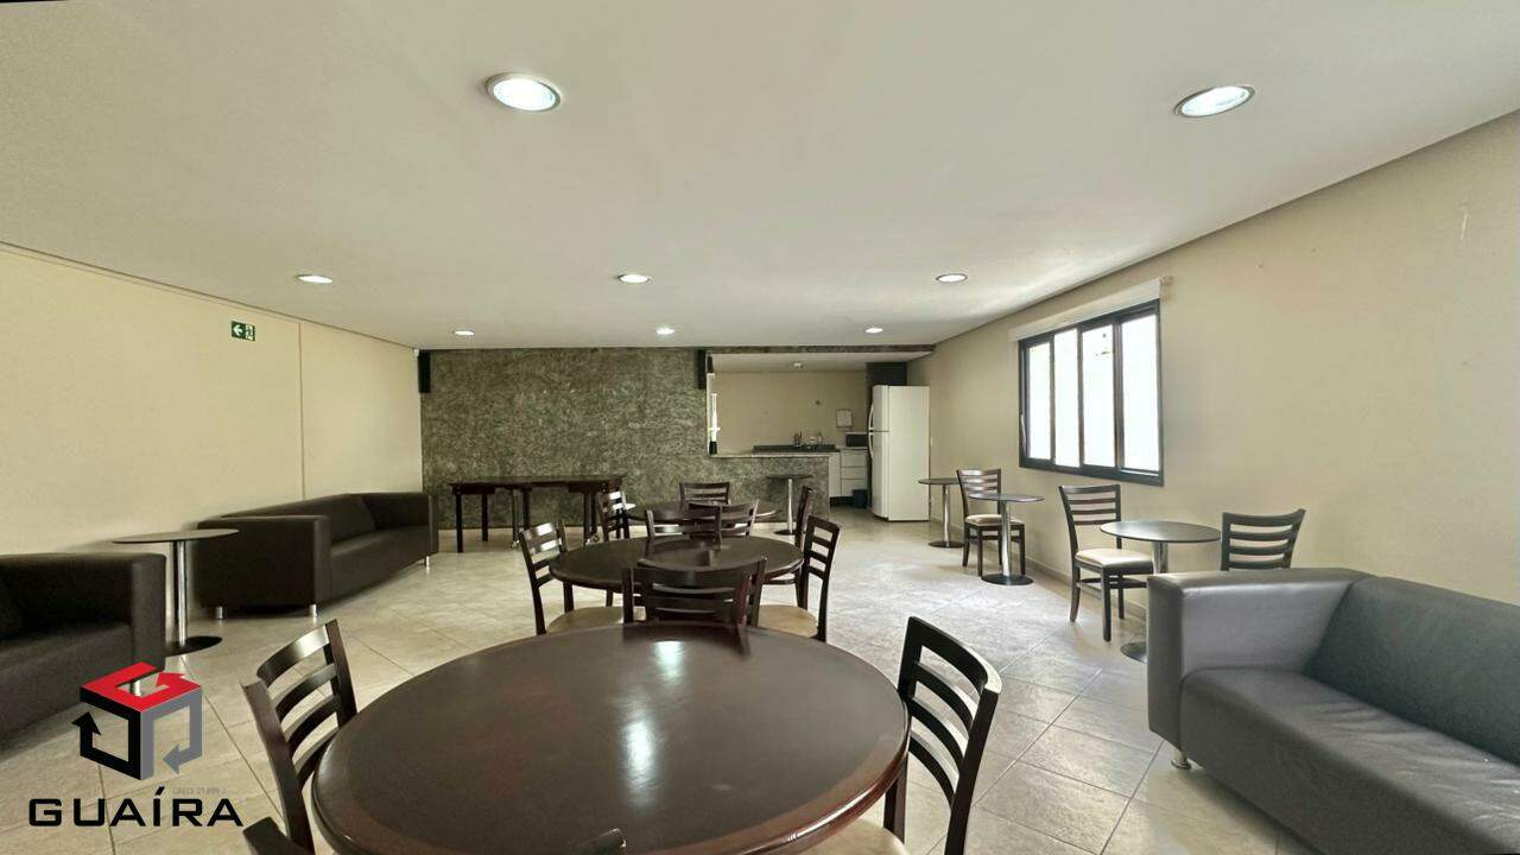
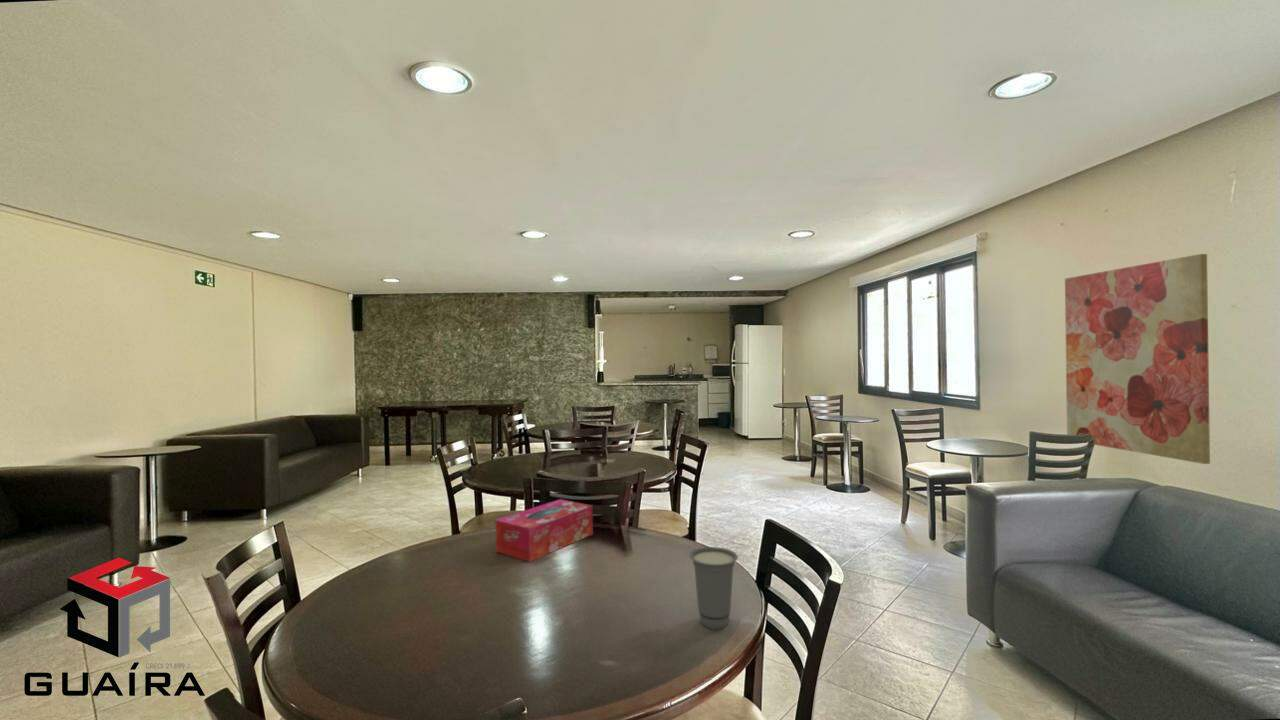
+ cup (714, 589)
+ wall art (1127, 359)
+ tissue box (546, 527)
